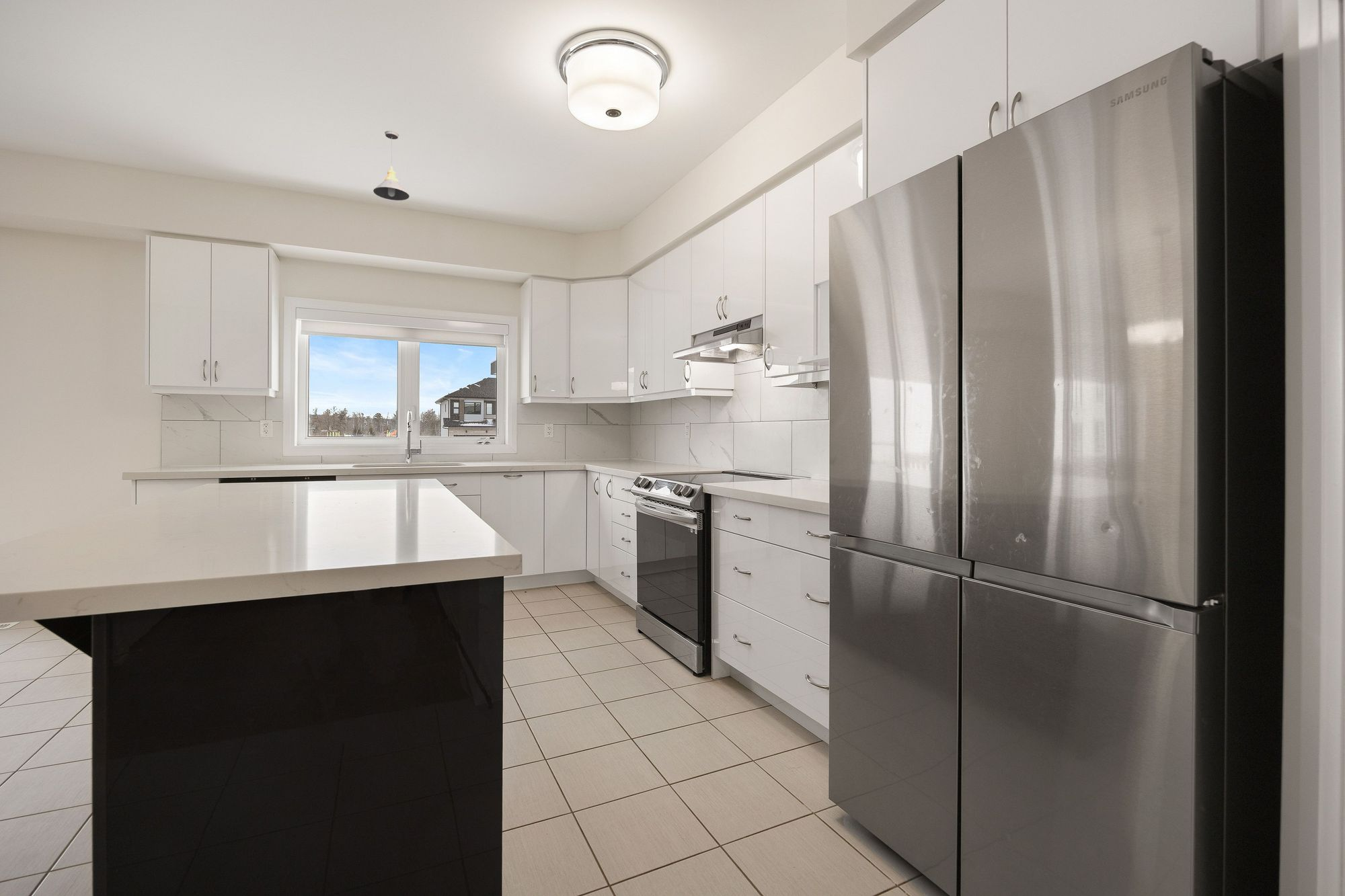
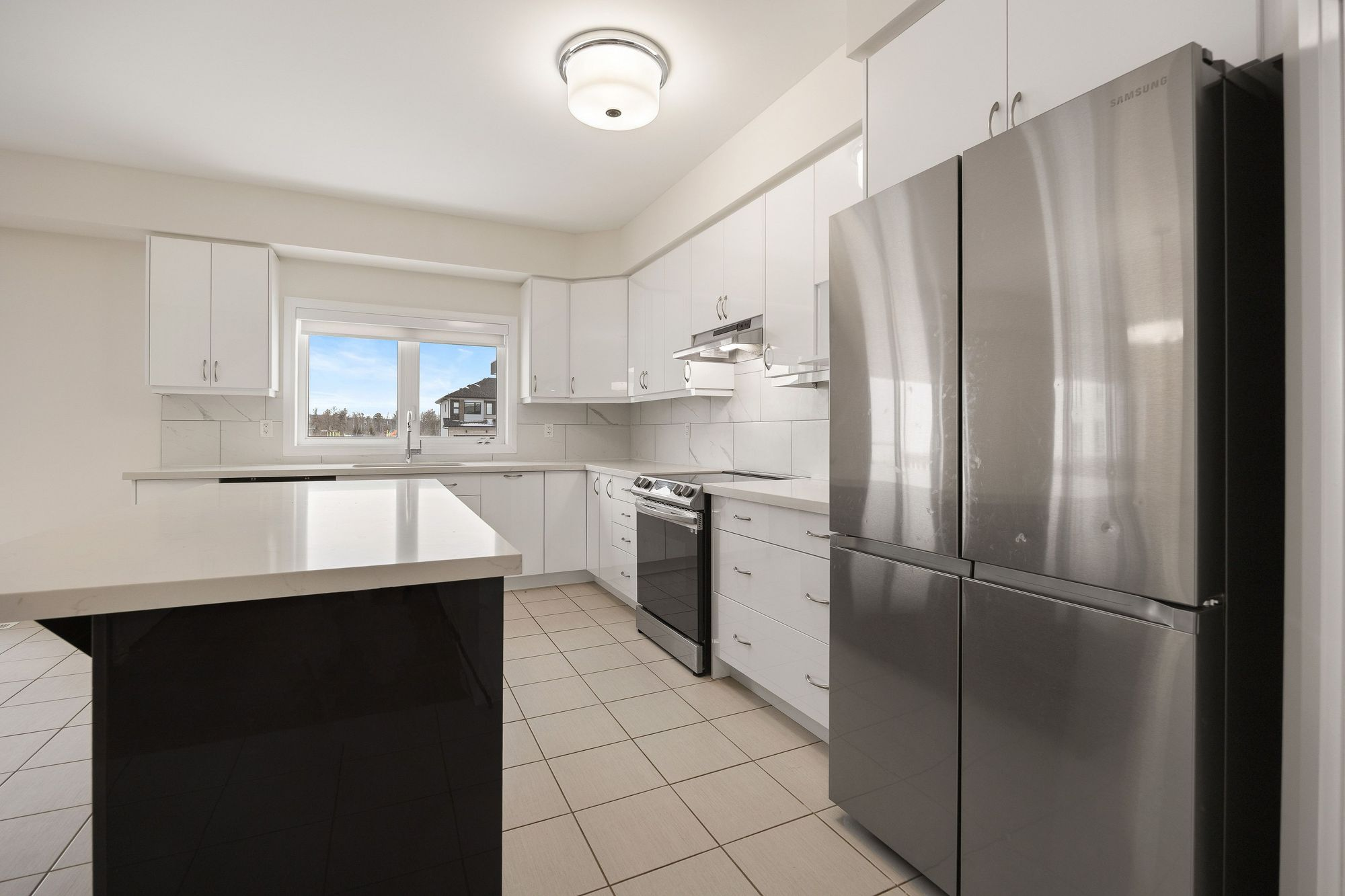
- pendant light (391, 165)
